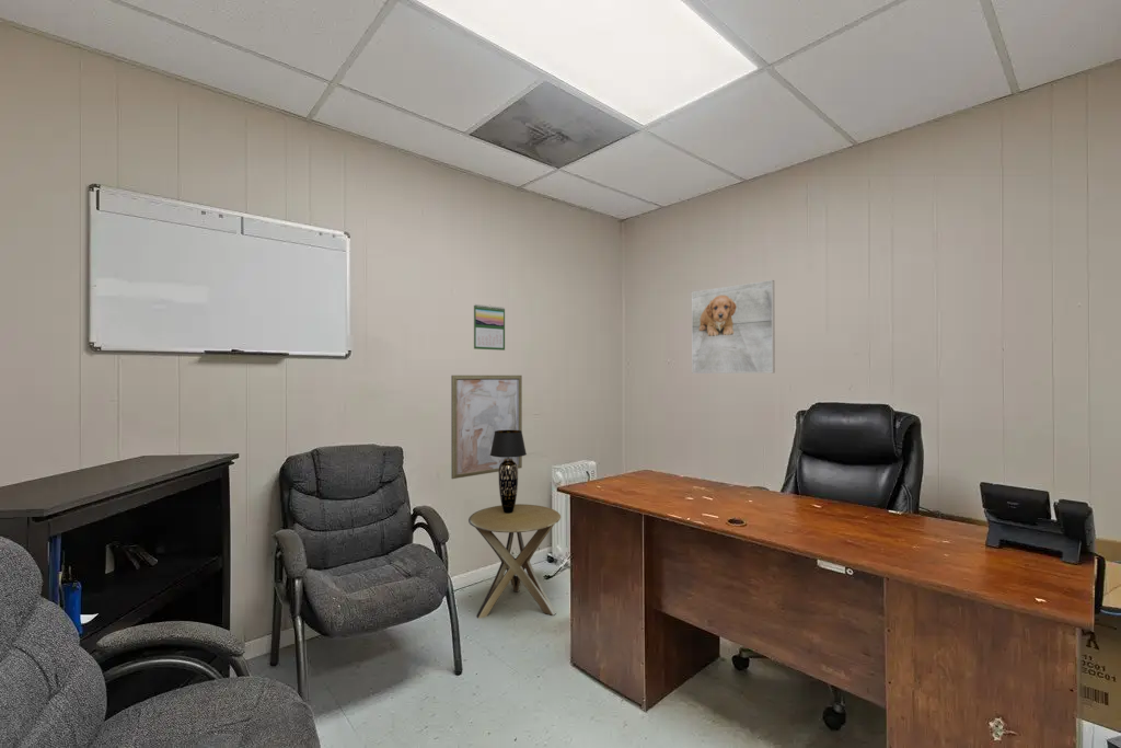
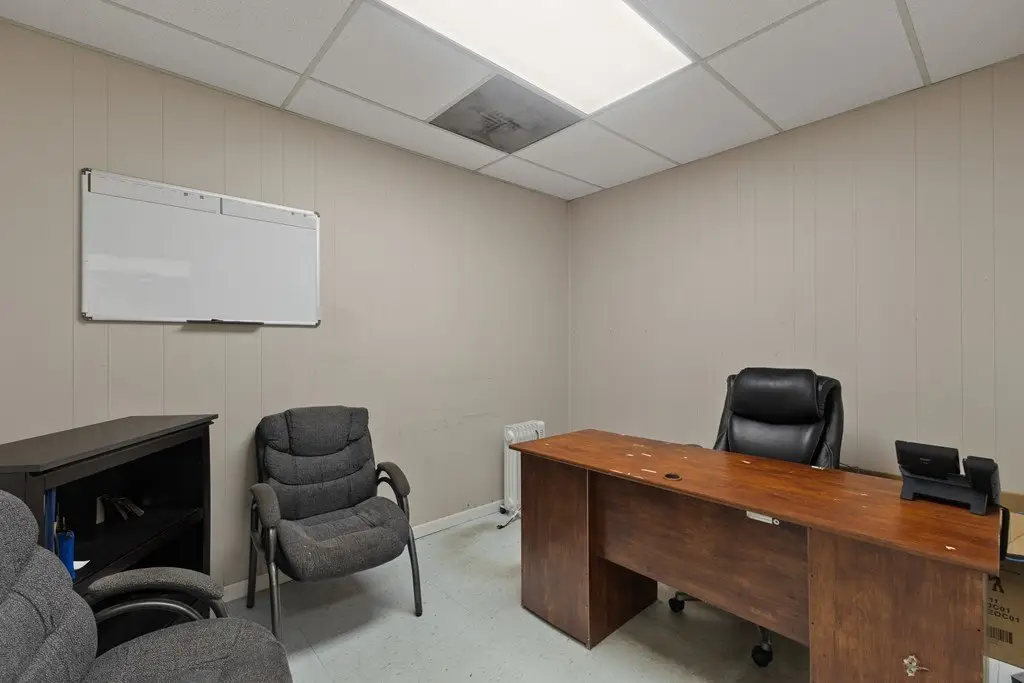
- side table (515, 561)
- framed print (730, 330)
- calendar (489, 326)
- wall art (488, 424)
- table lamp (508, 471)
